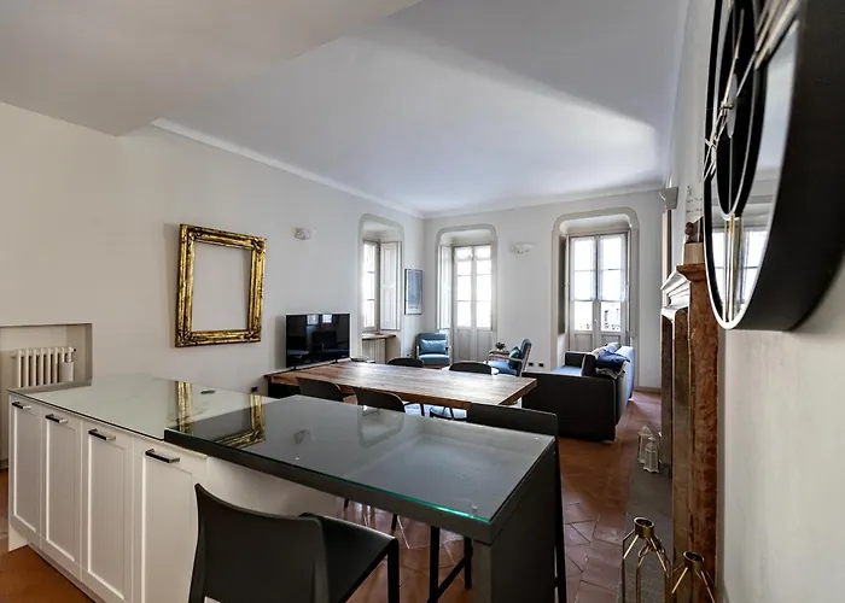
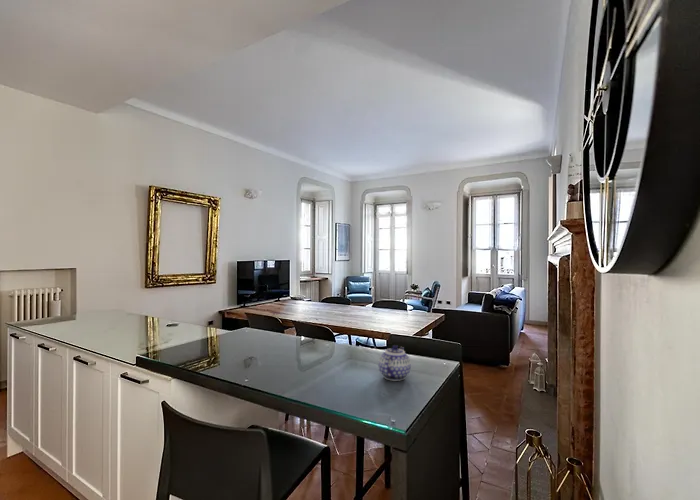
+ teapot (394, 361)
